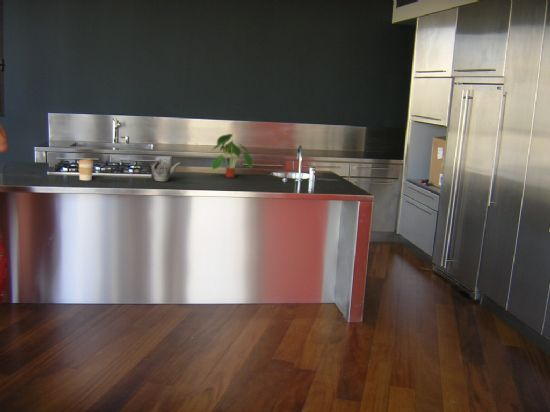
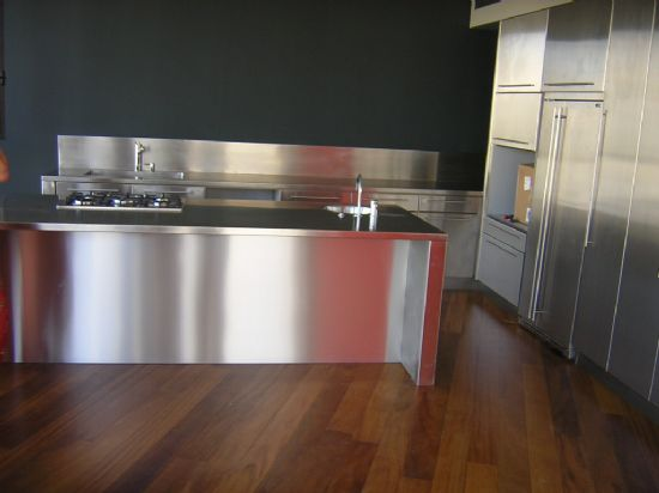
- coffee cup (85, 169)
- plant (228, 153)
- teapot (165, 171)
